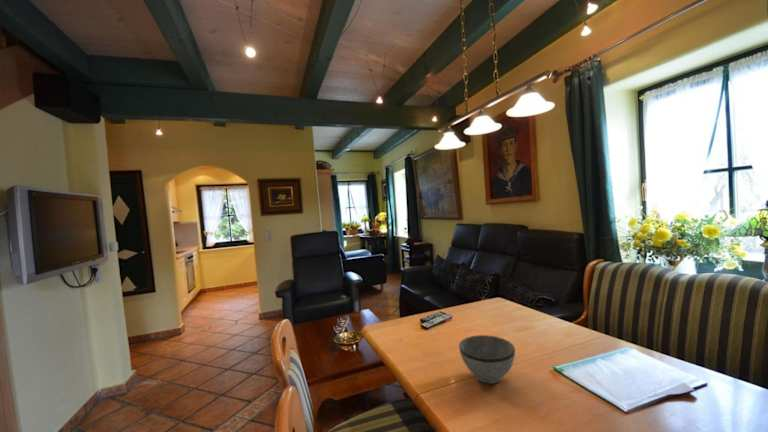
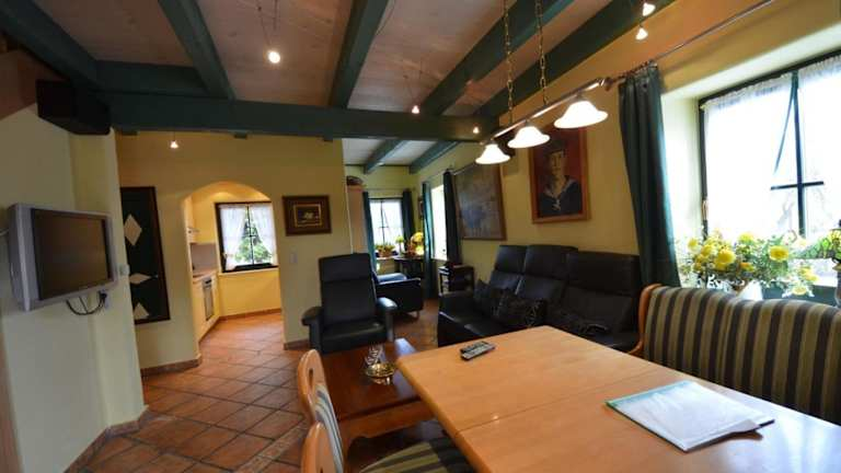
- bowl (487, 361)
